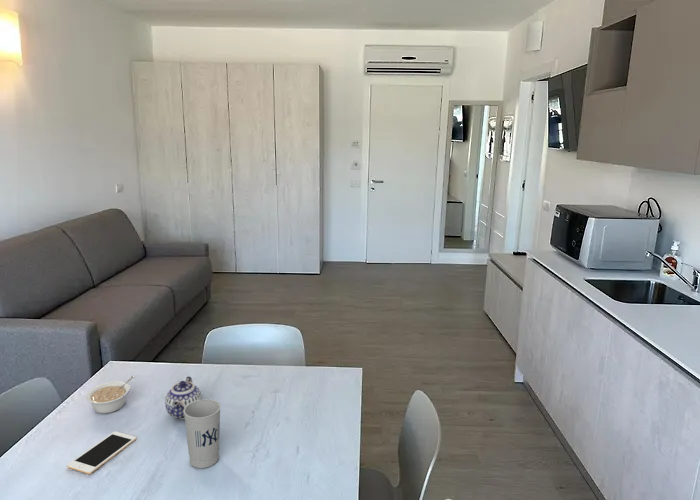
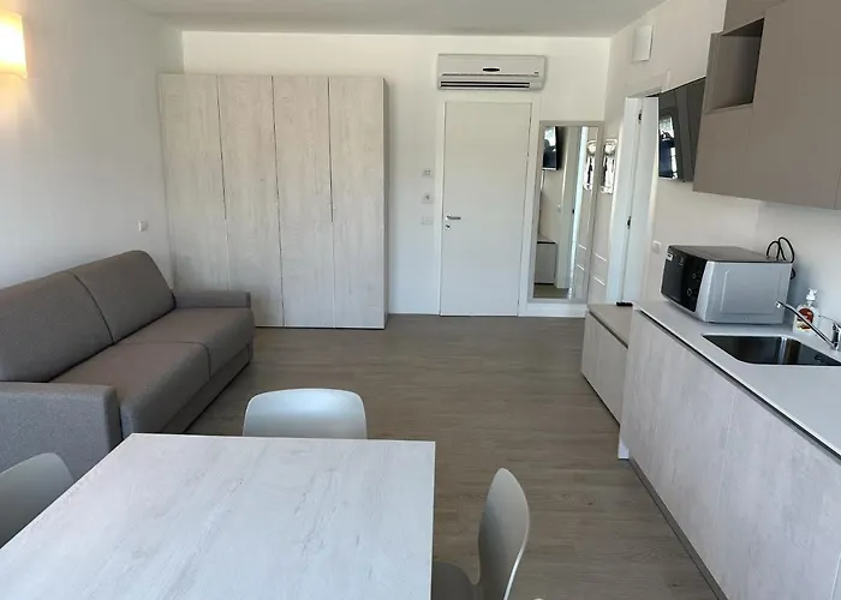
- legume (109, 396)
- cell phone (103, 451)
- cup (203, 434)
- teapot (183, 397)
